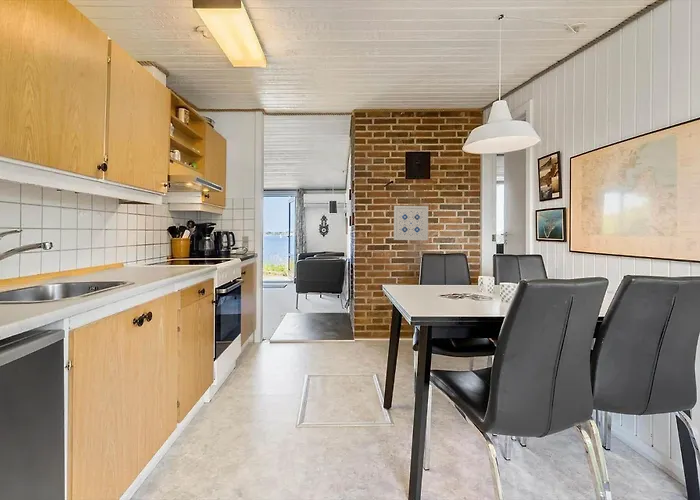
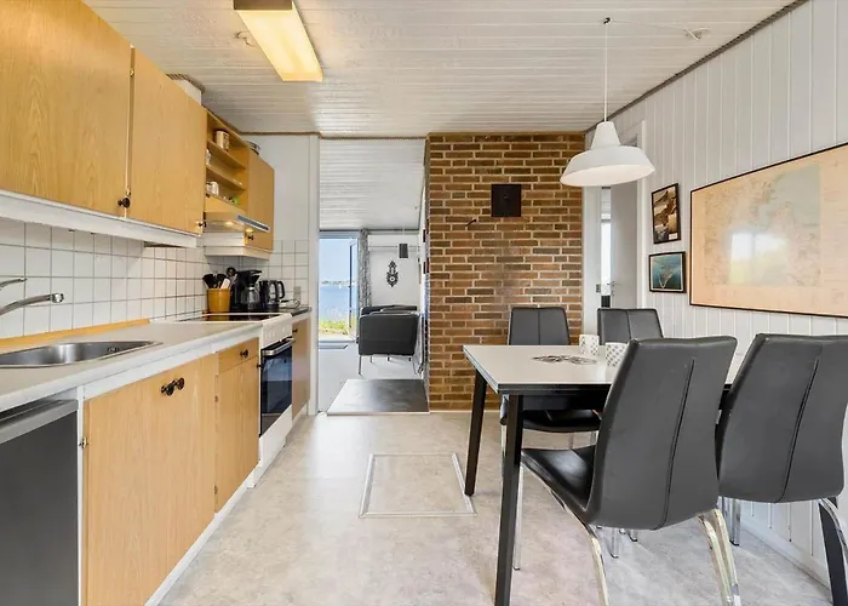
- wall art (410, 223)
